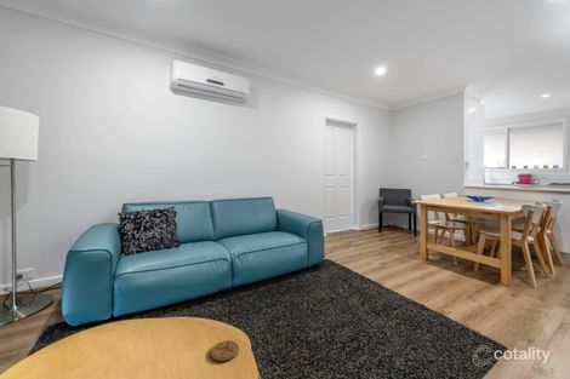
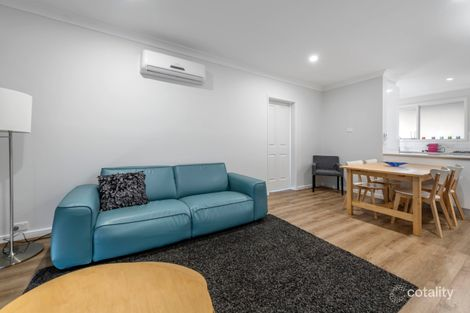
- coaster (224, 350)
